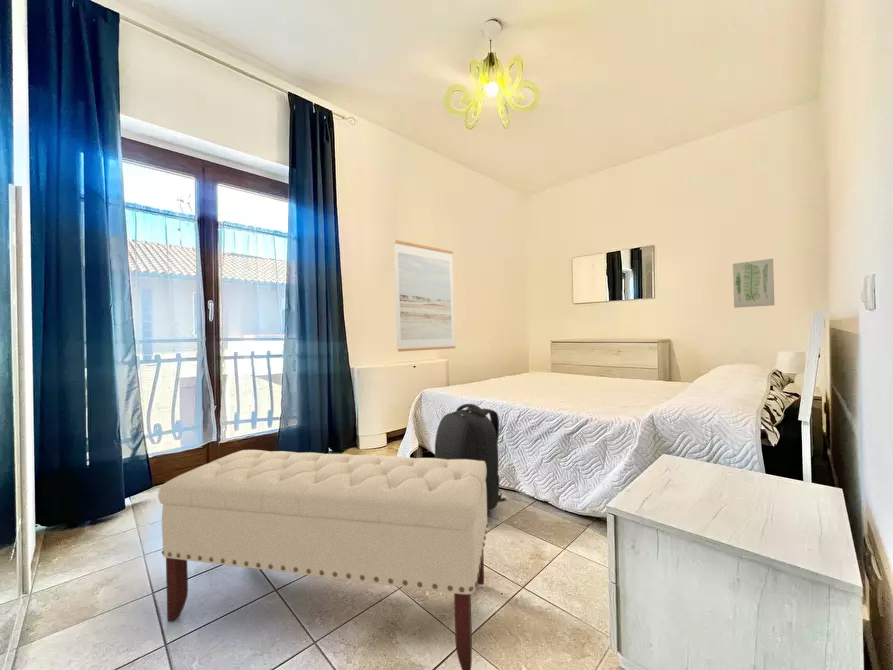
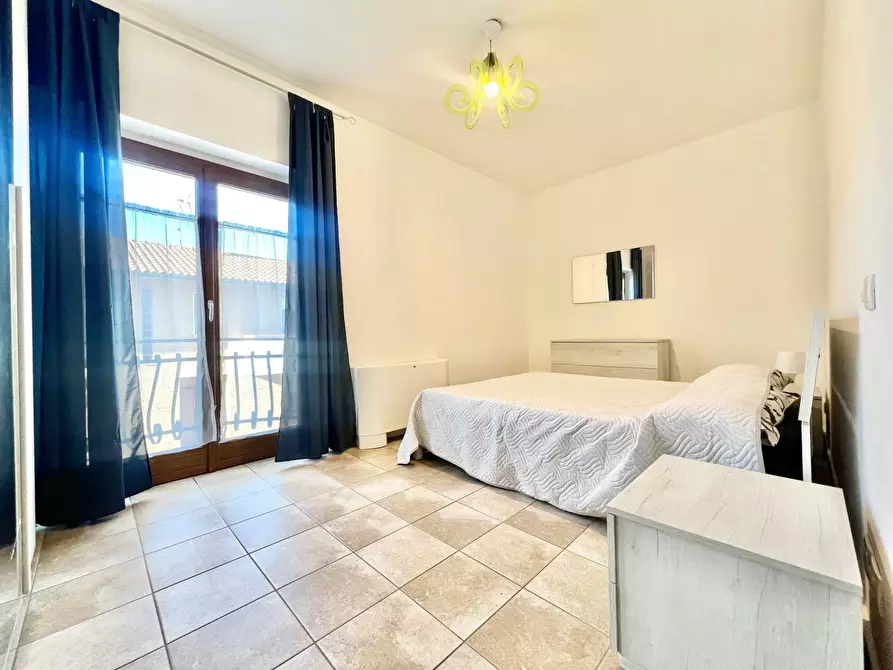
- wall art (753, 284)
- bench (333, 534)
- backpack (471, 454)
- wall art (426, 297)
